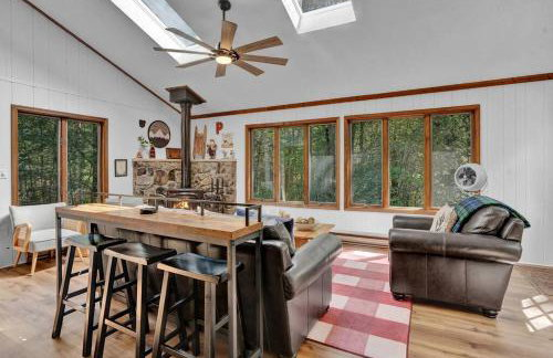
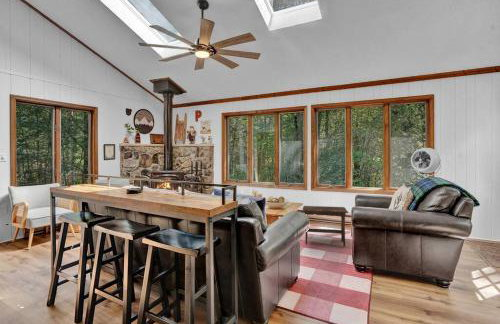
+ footstool (324, 229)
